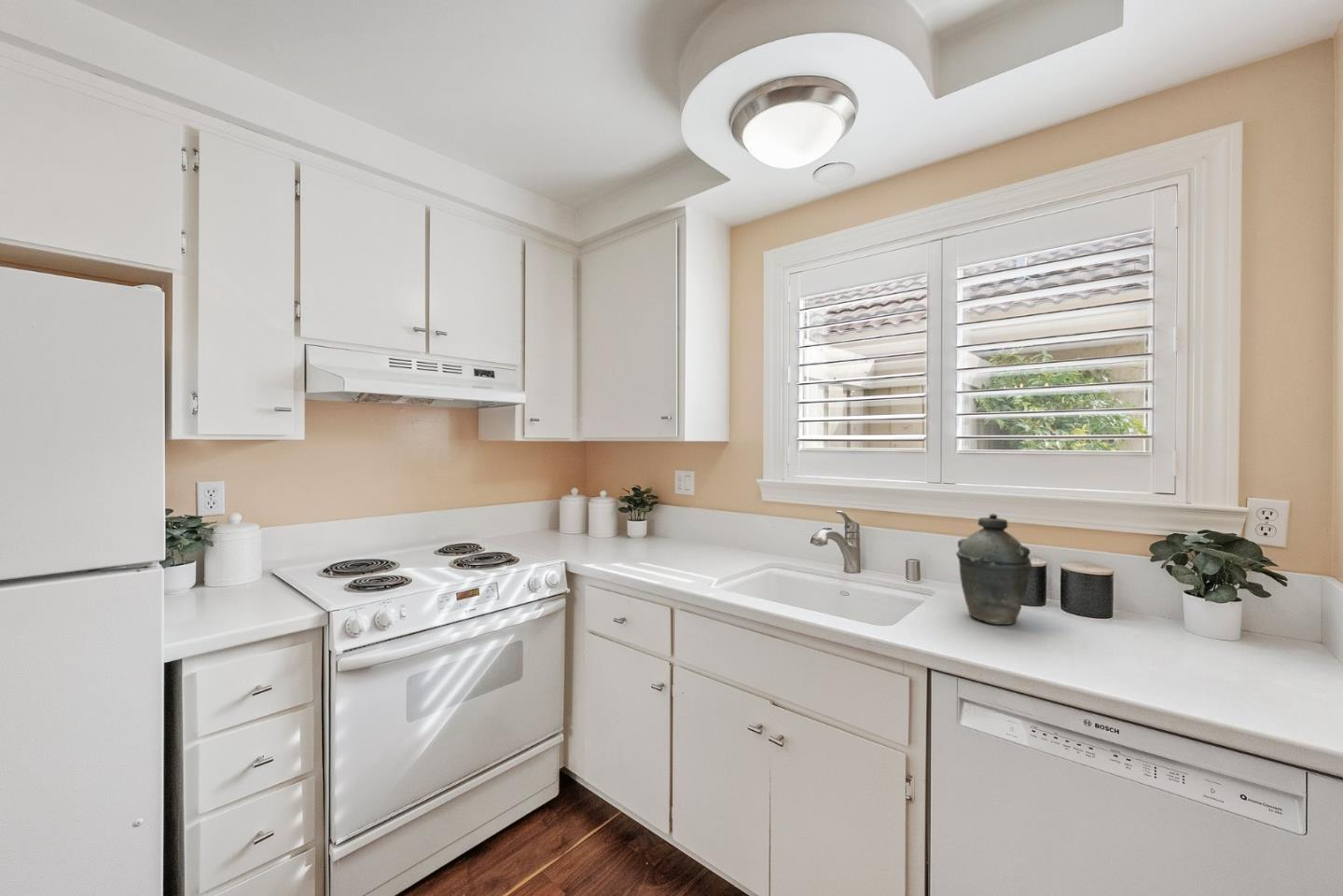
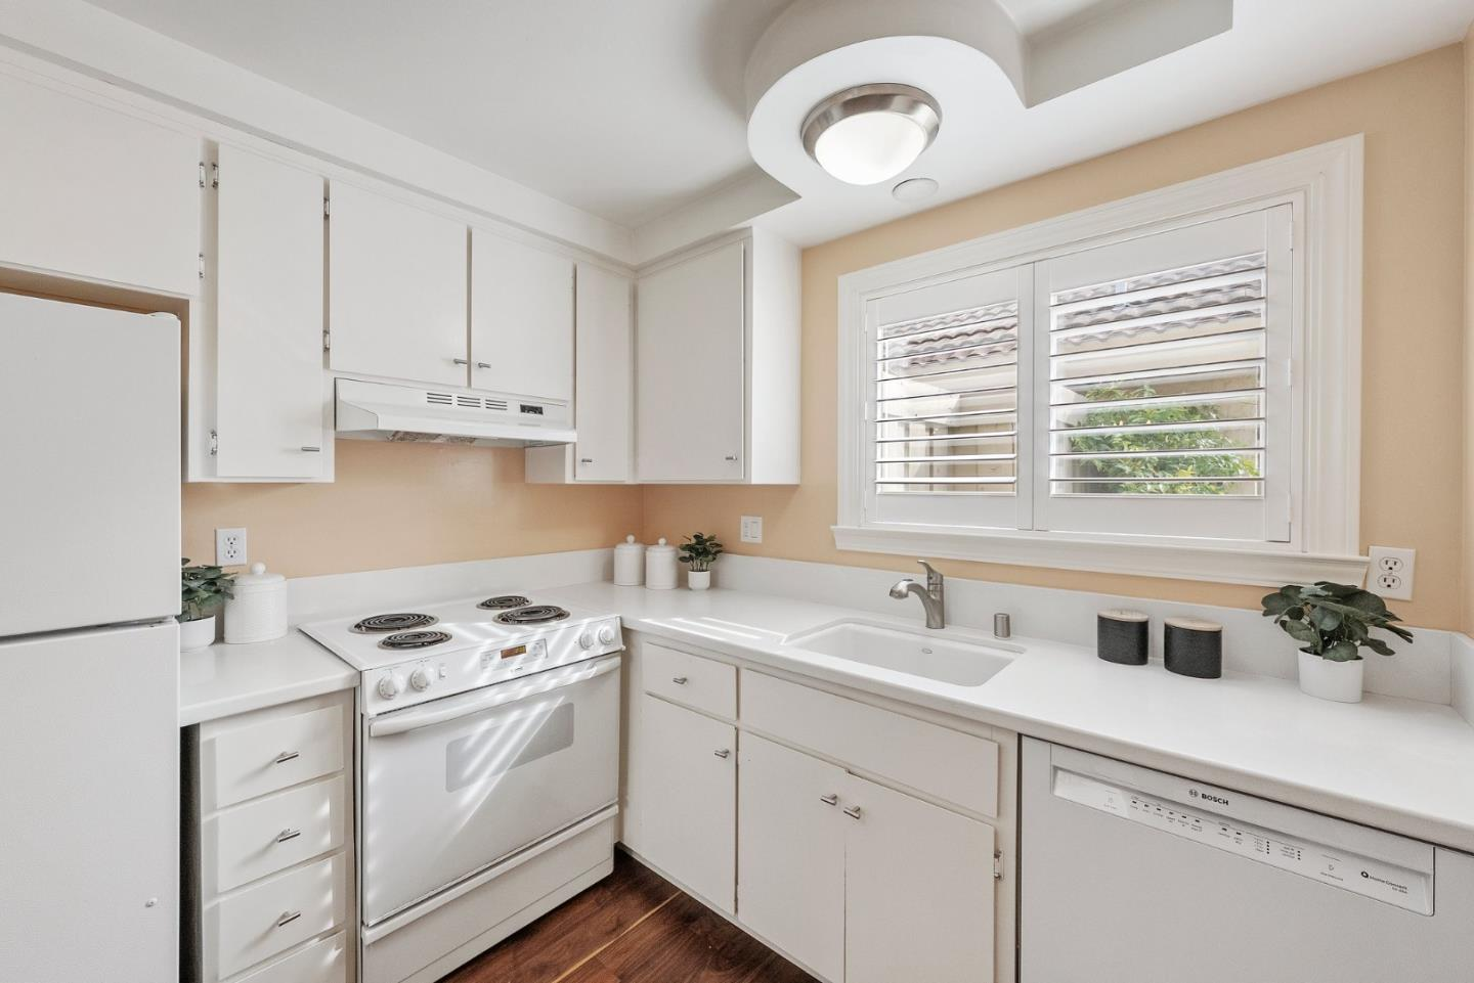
- kettle (993, 566)
